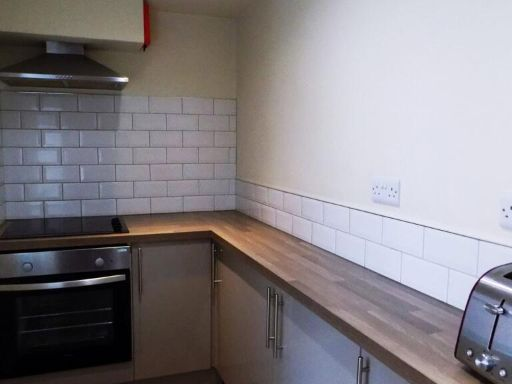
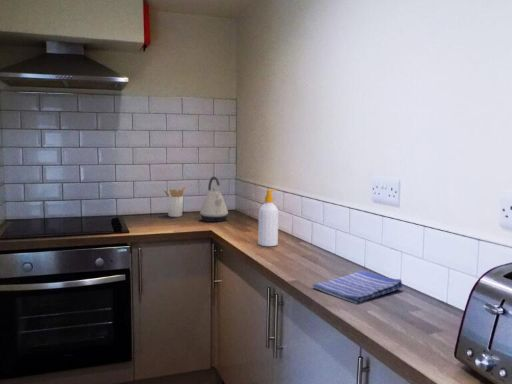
+ dish towel (358, 284)
+ kettle (214, 198)
+ utensil holder (175, 201)
+ soap bottle (269, 217)
